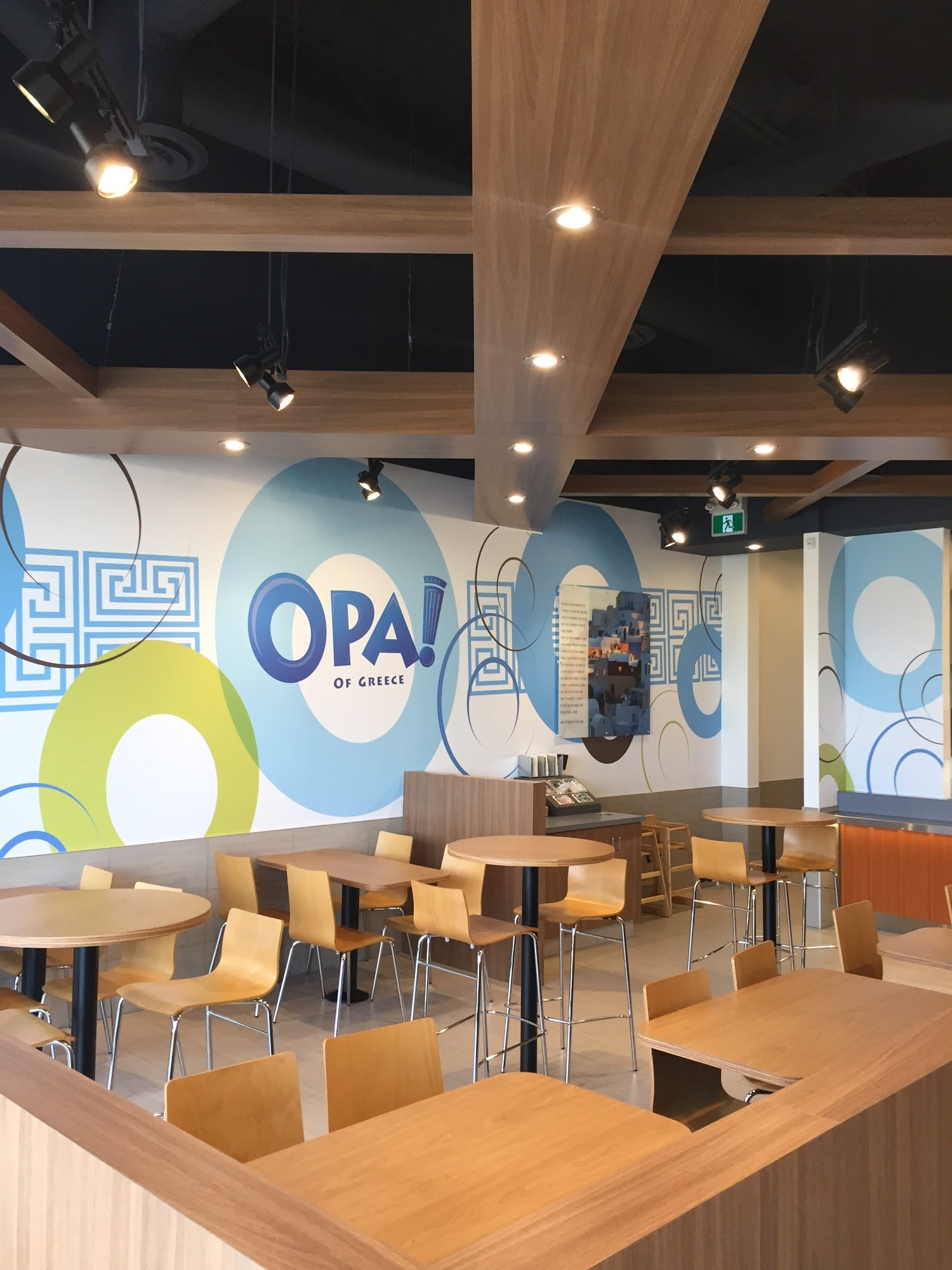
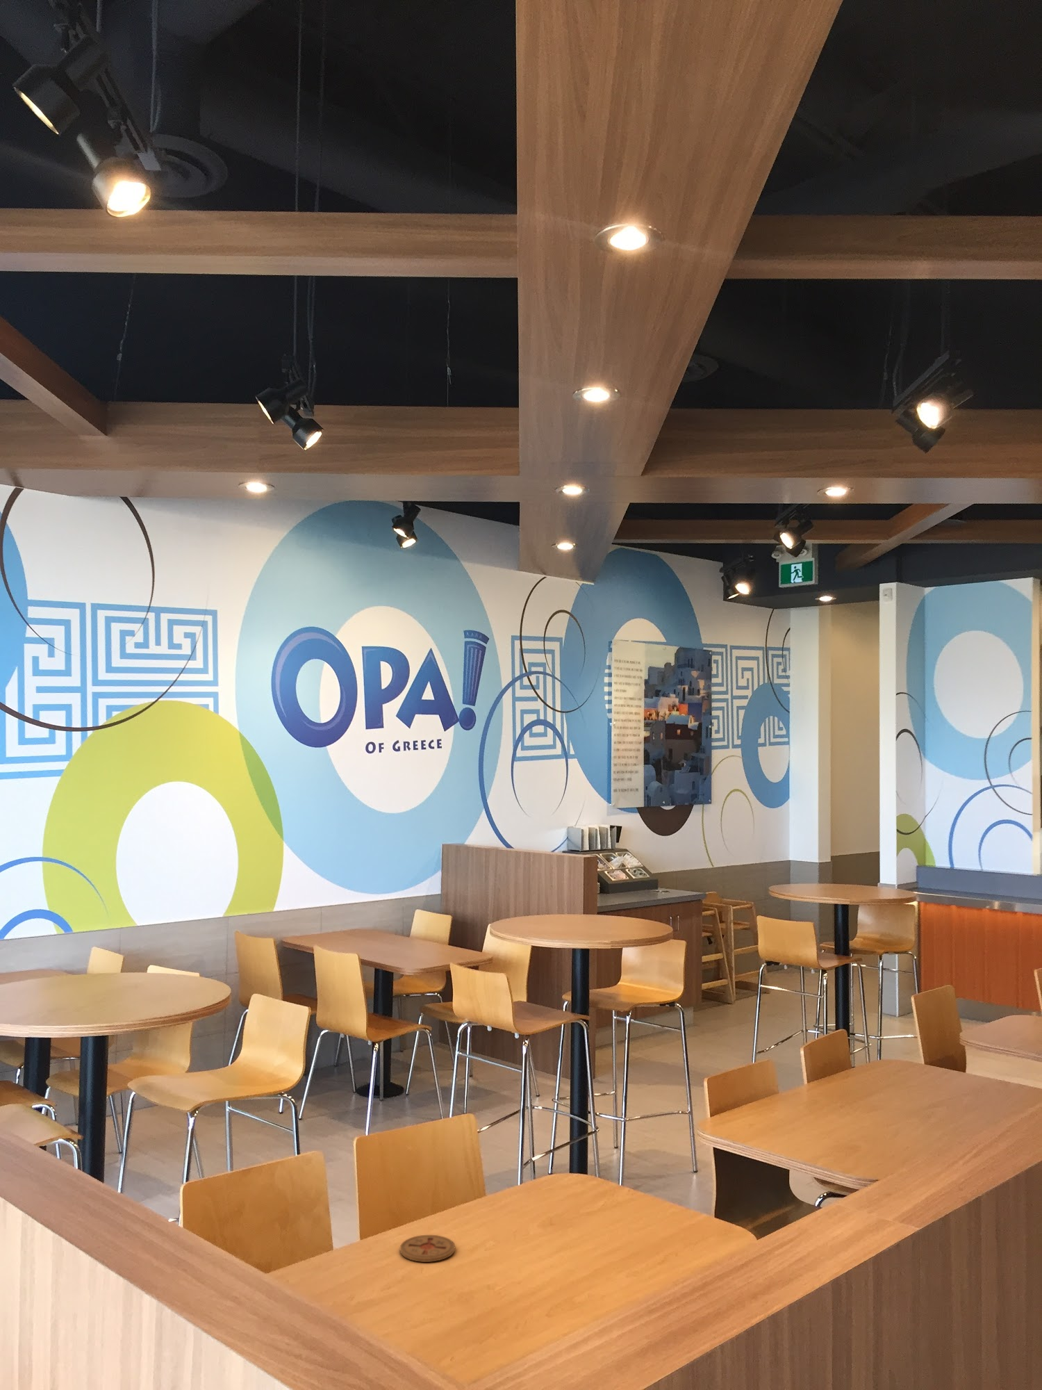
+ coaster (427, 1248)
